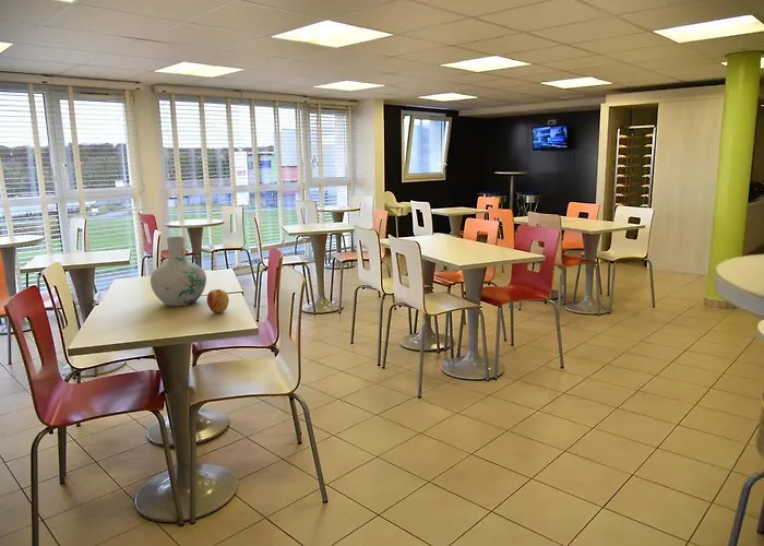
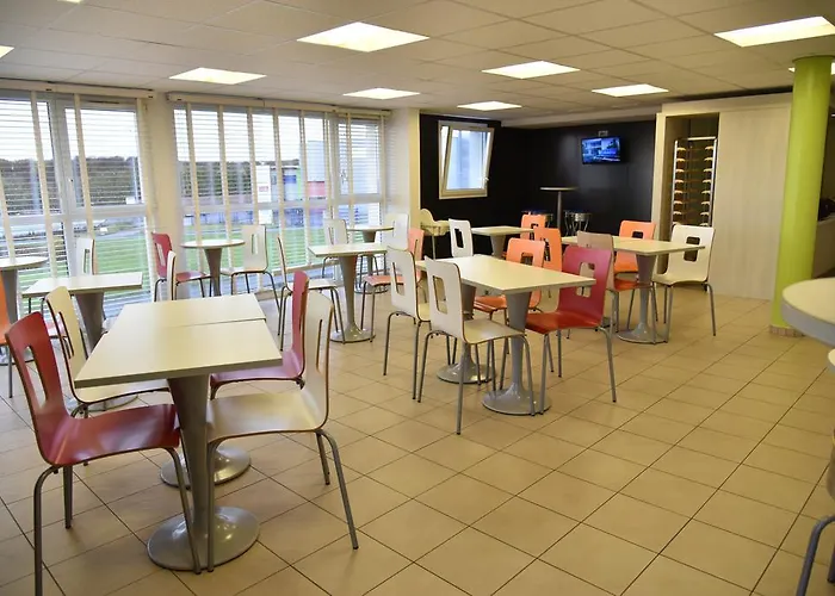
- vase (178, 270)
- apple (217, 300)
